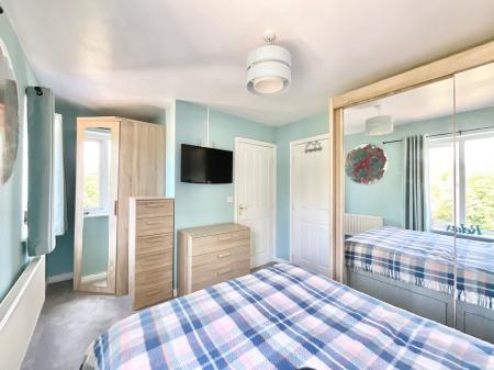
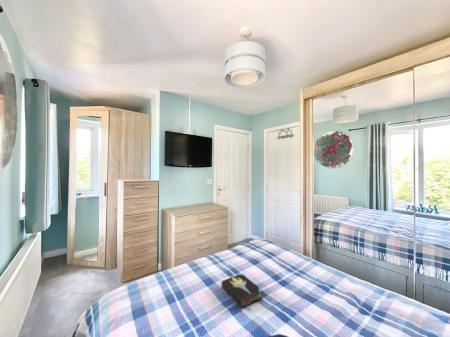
+ hardback book (241, 288)
